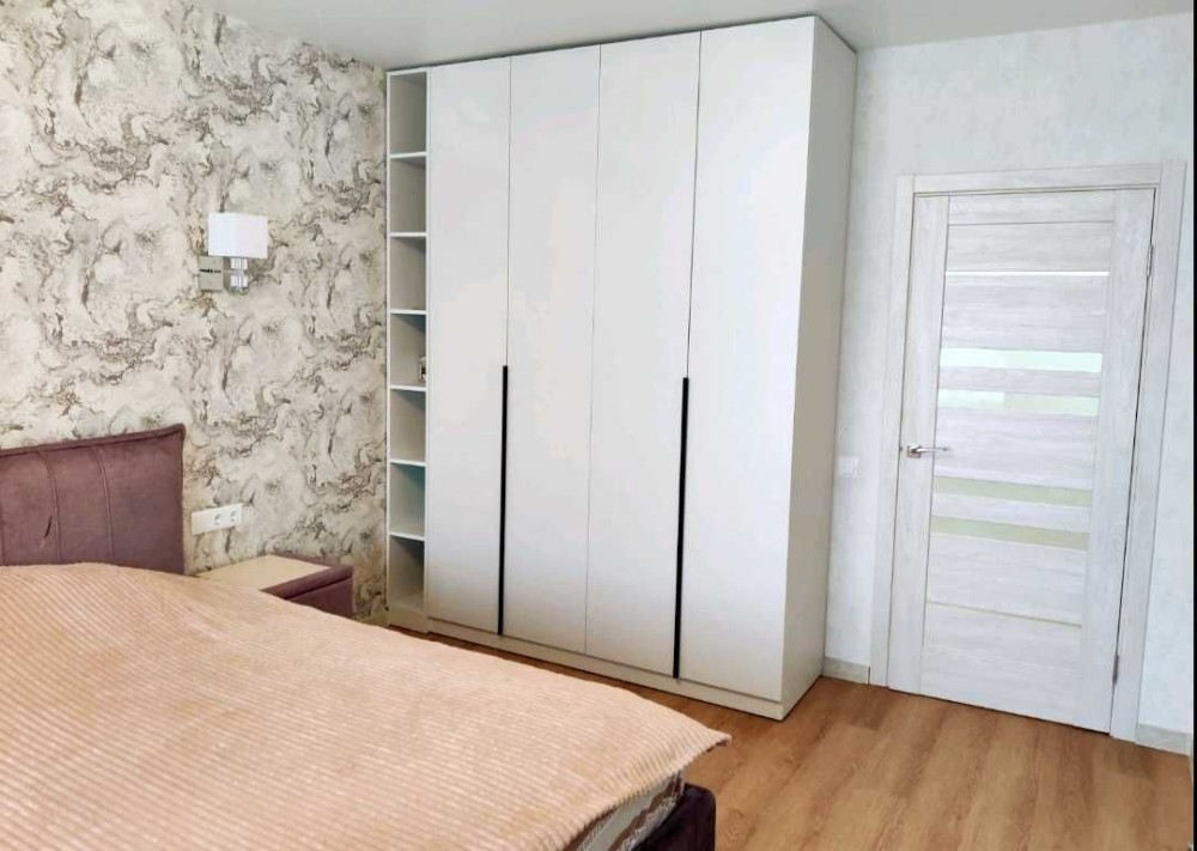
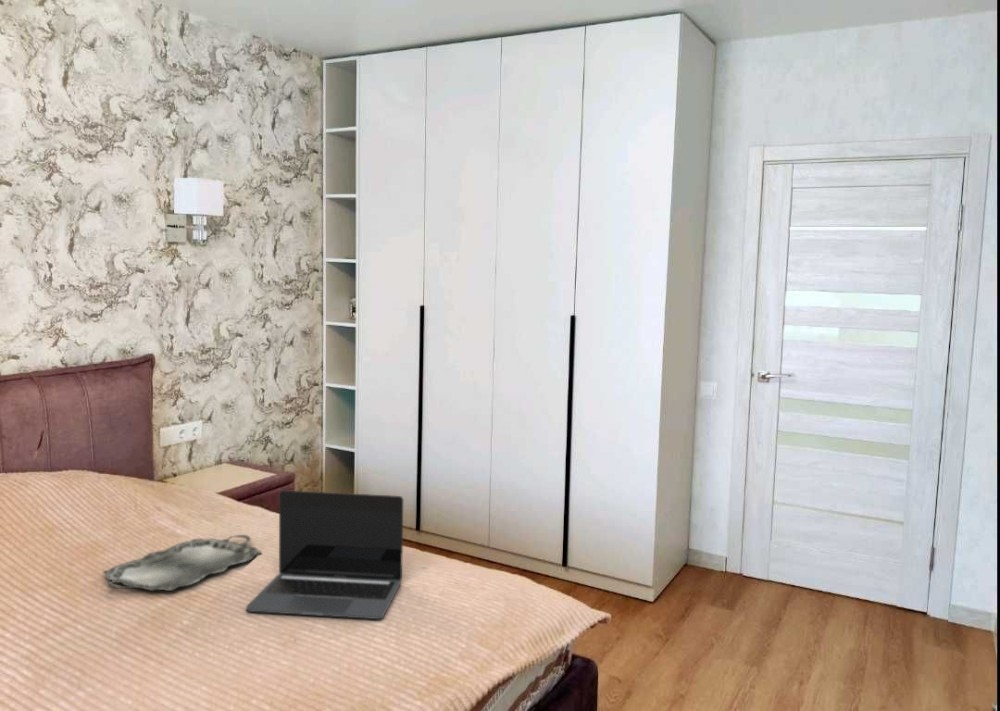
+ serving tray (185, 562)
+ laptop (327, 551)
